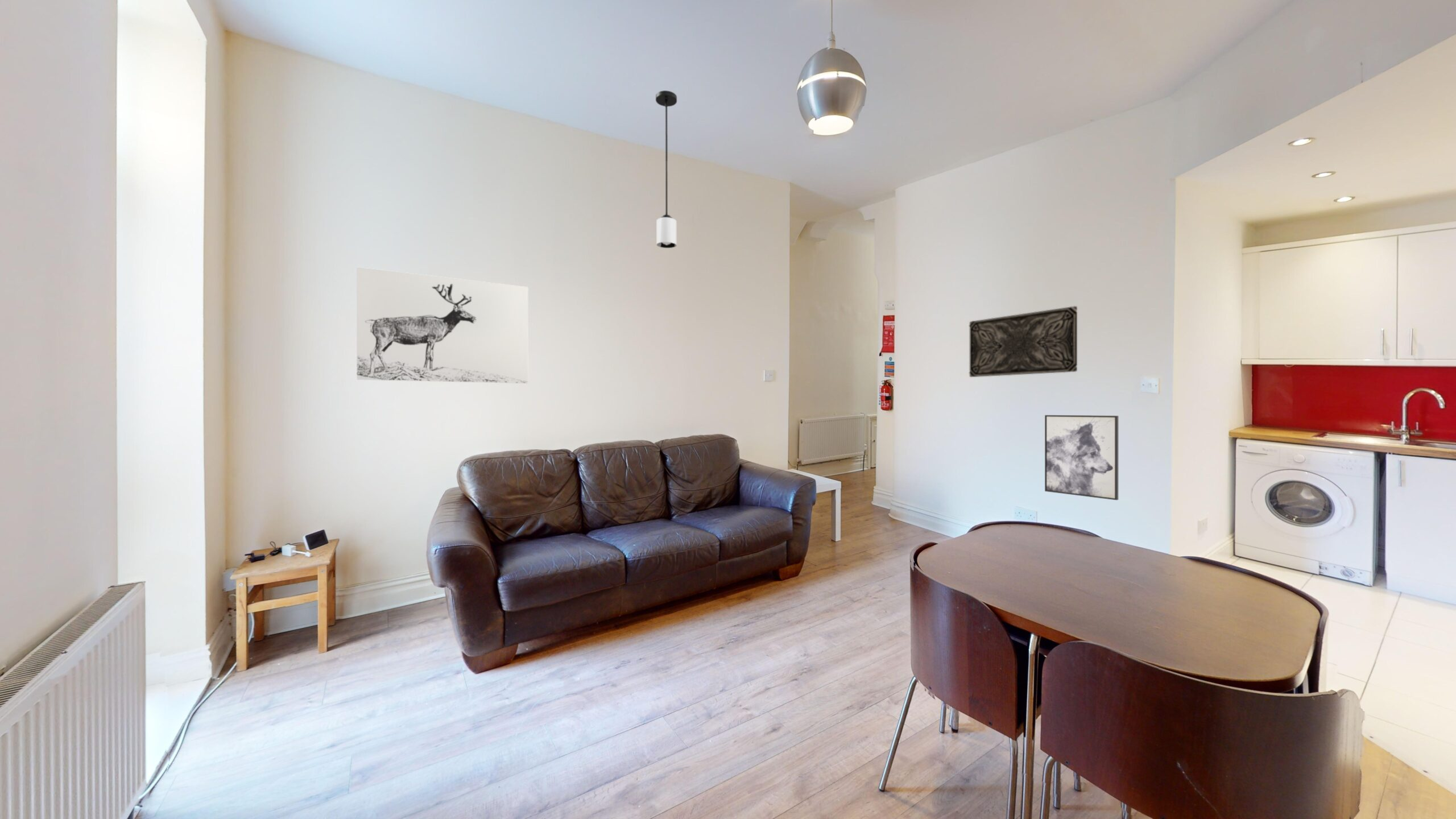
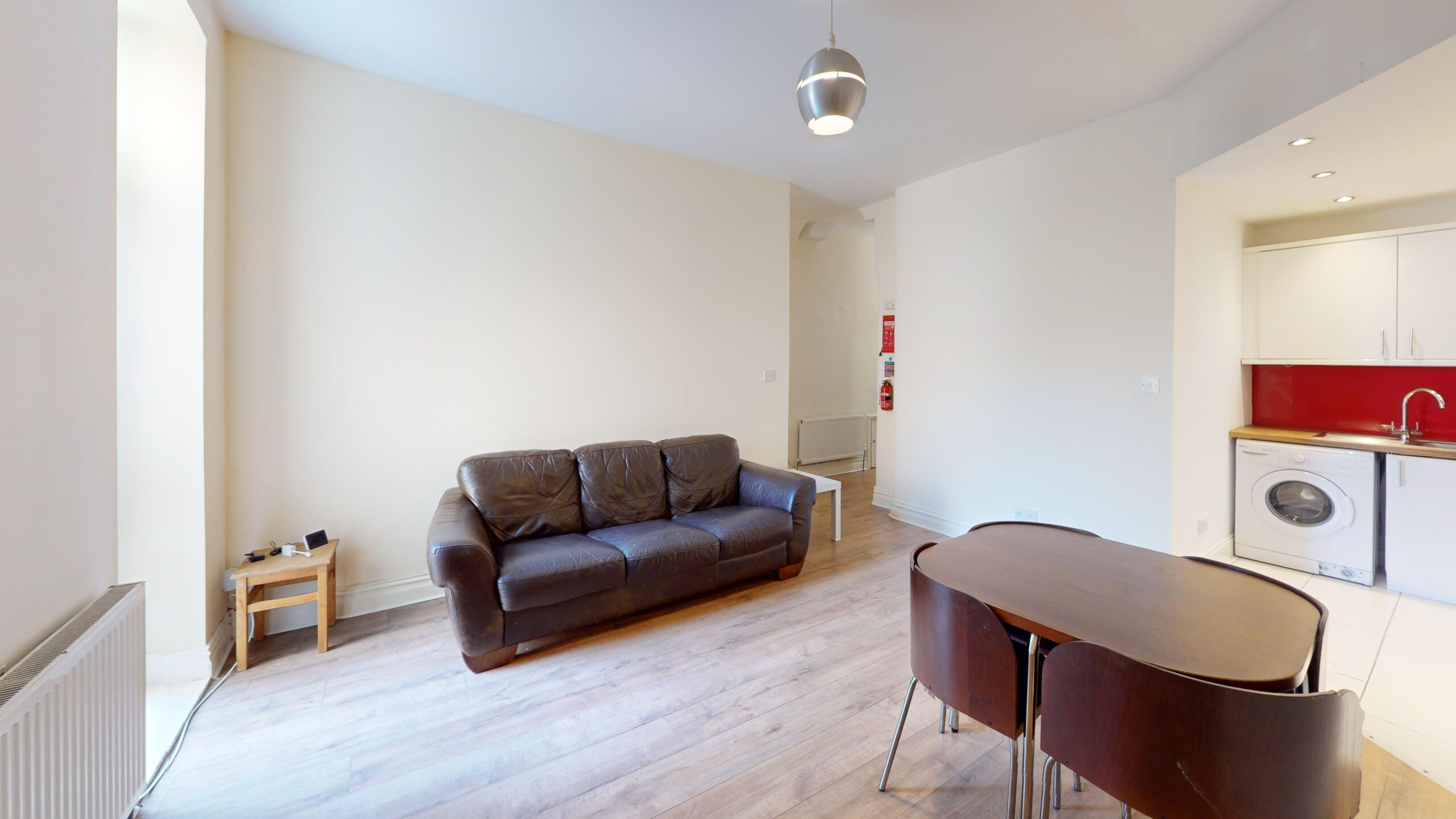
- wall art (1079, 455)
- wall panel (1019, 344)
- wall art (449, 330)
- light fixture (666, 171)
